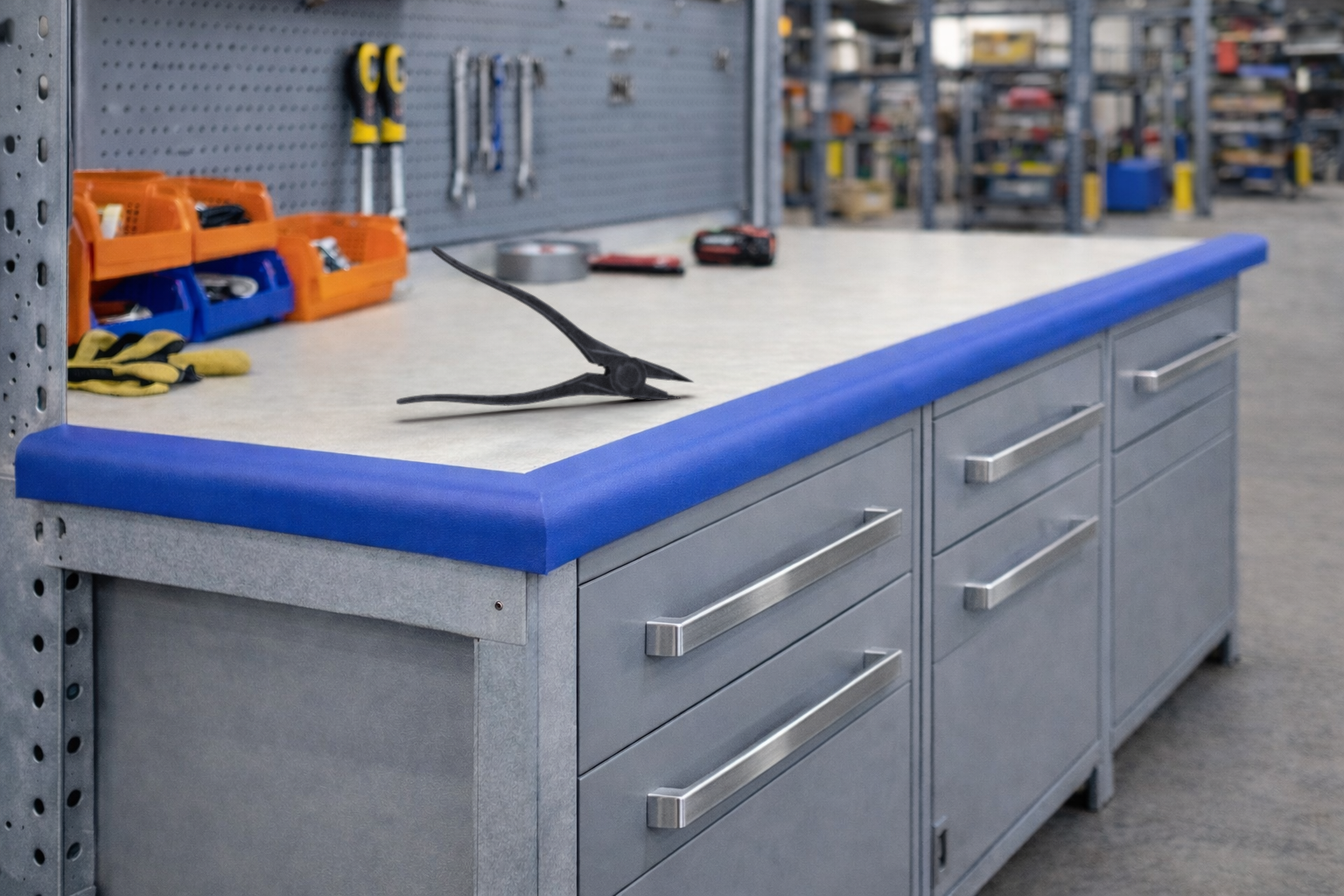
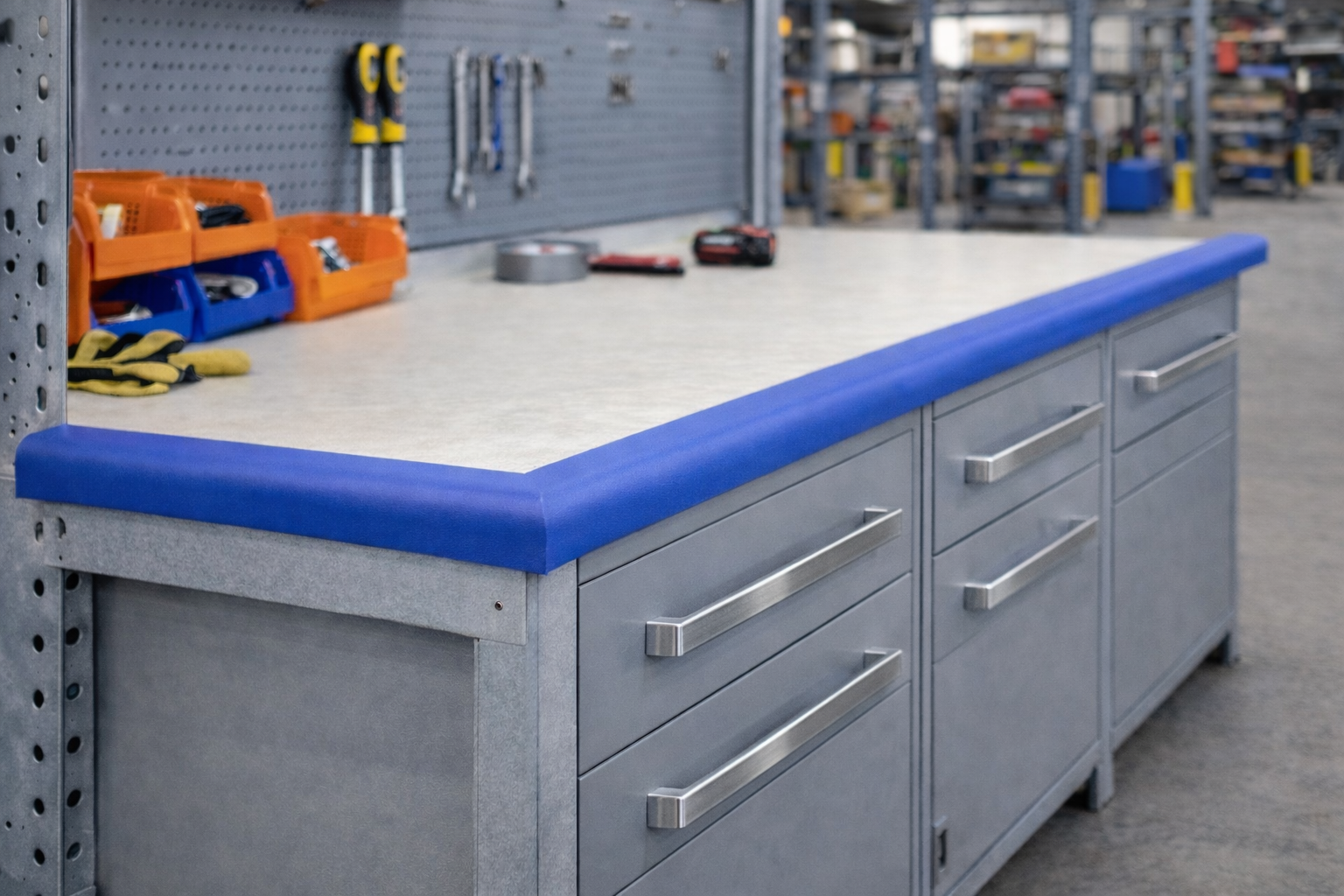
- pliers (552, 324)
